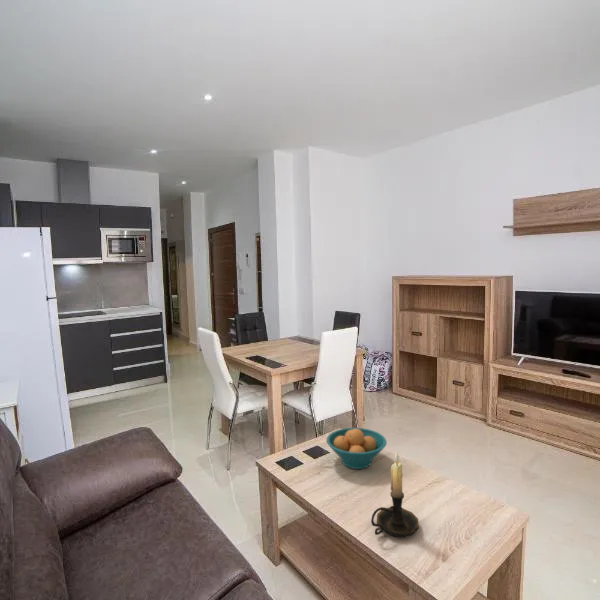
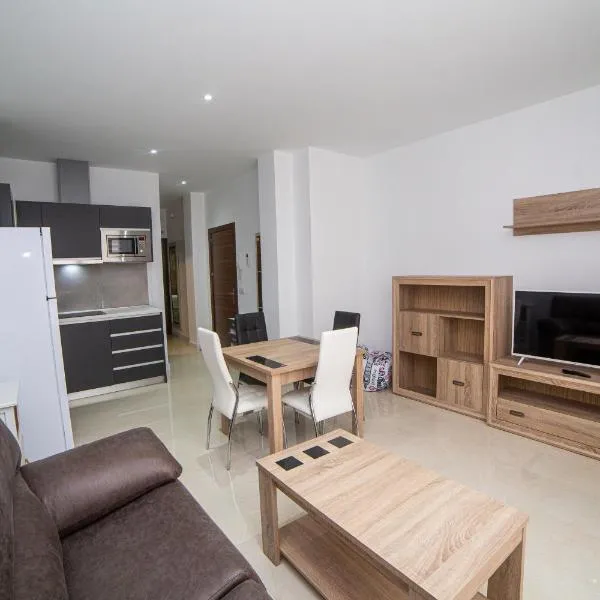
- fruit bowl (356, 445)
- candle holder (392, 491)
